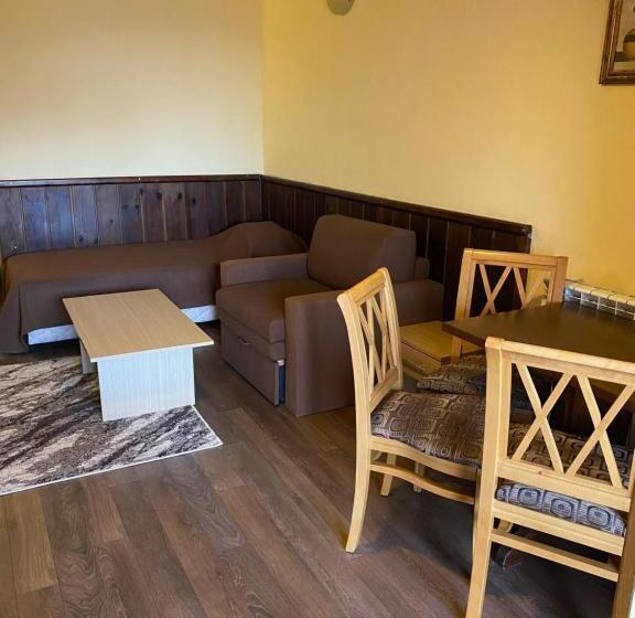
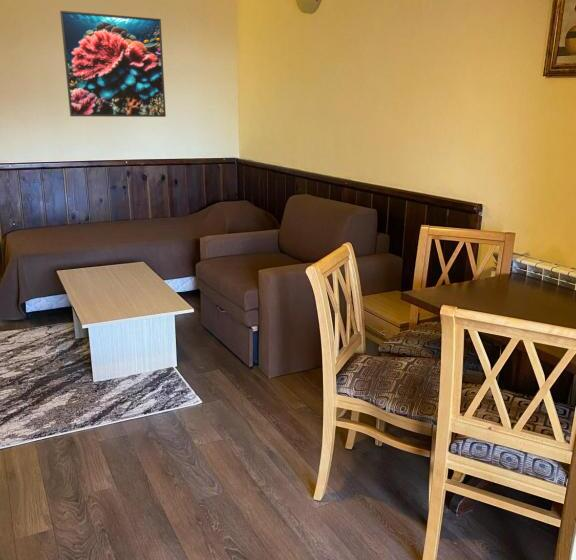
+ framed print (116, 67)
